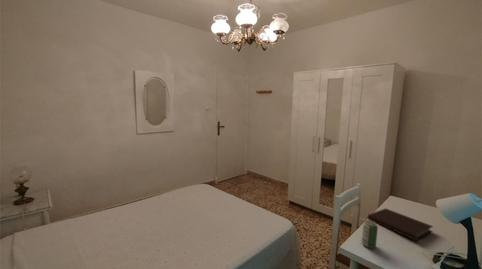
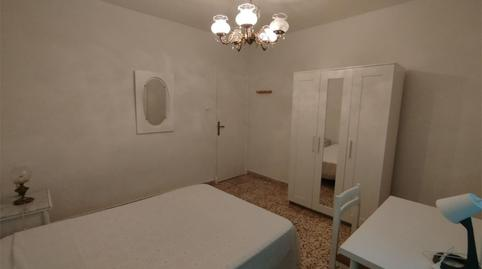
- notebook (398, 222)
- beverage can (369, 233)
